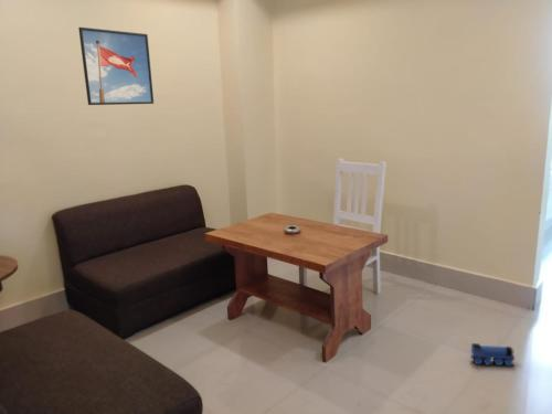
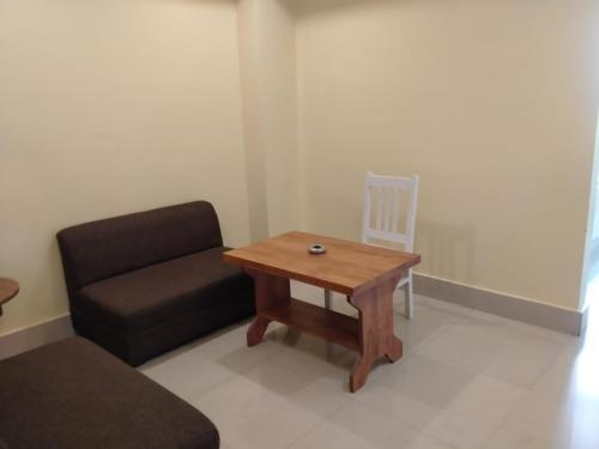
- toy train (492, 354)
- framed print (118, 67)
